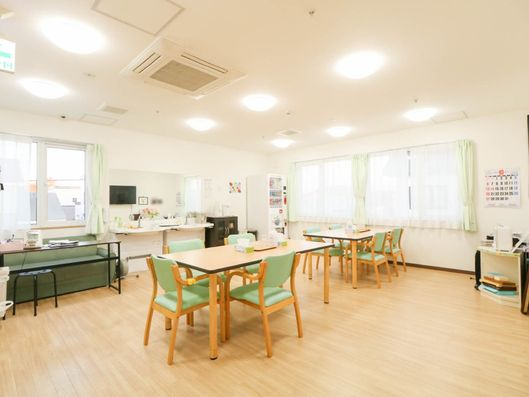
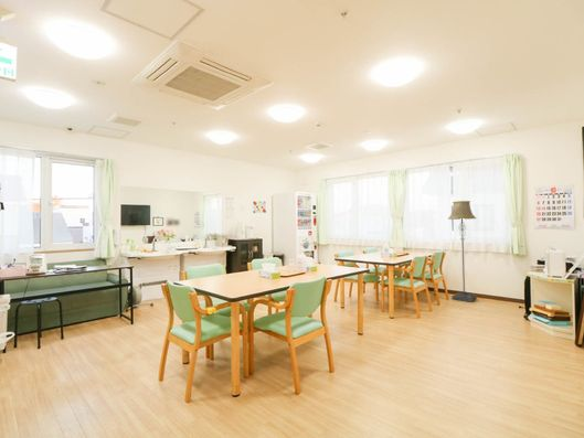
+ floor lamp (463, 249)
